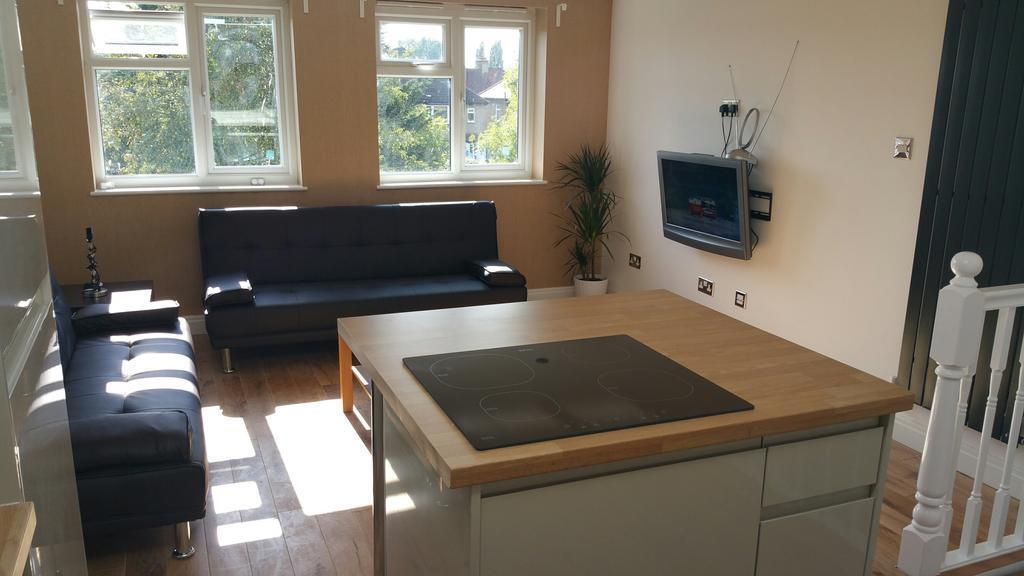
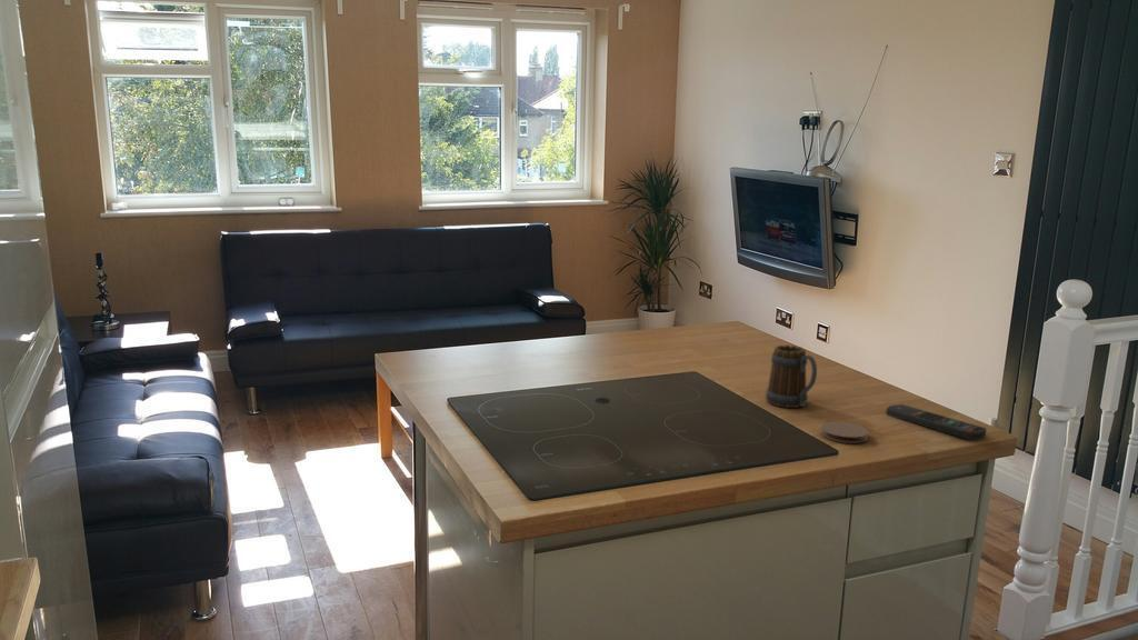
+ mug (793, 377)
+ coaster (843, 432)
+ remote control (934, 420)
